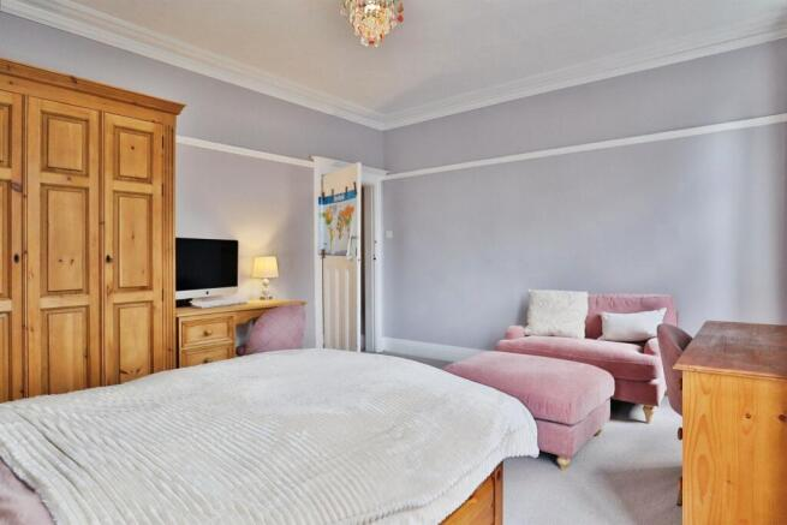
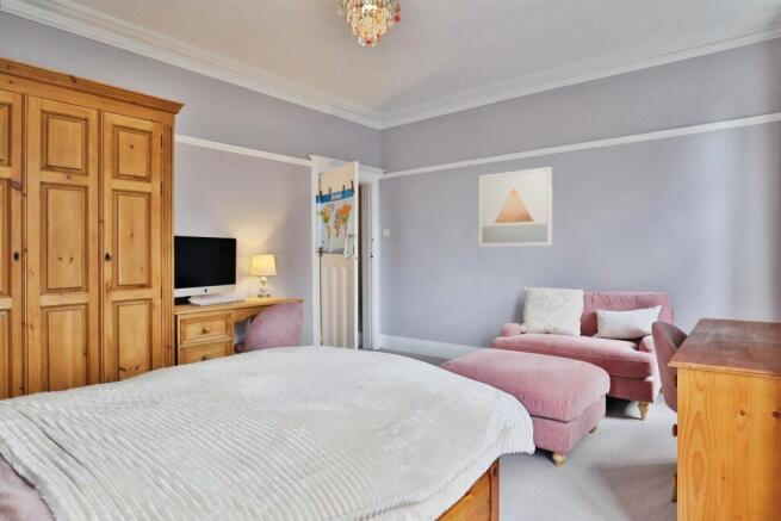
+ wall art (514, 209)
